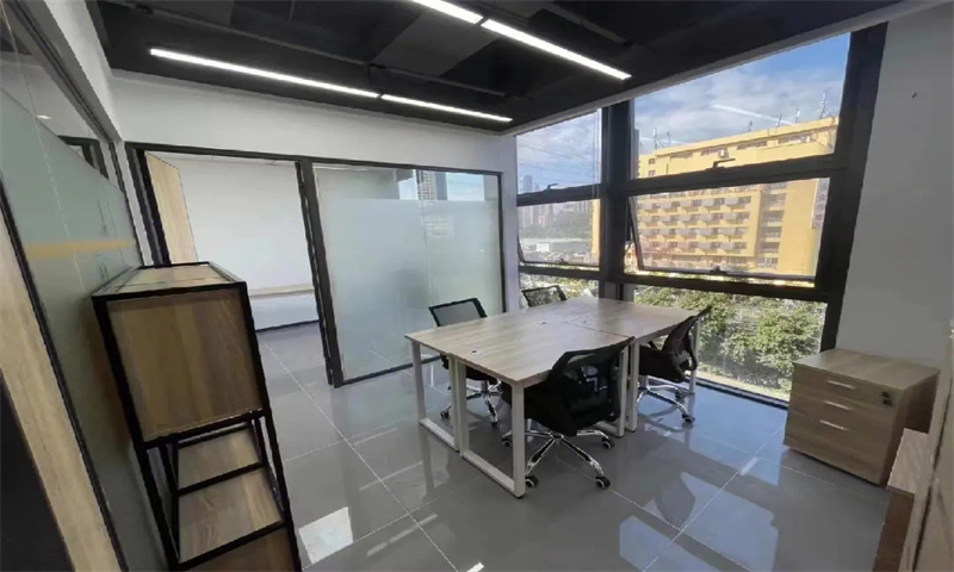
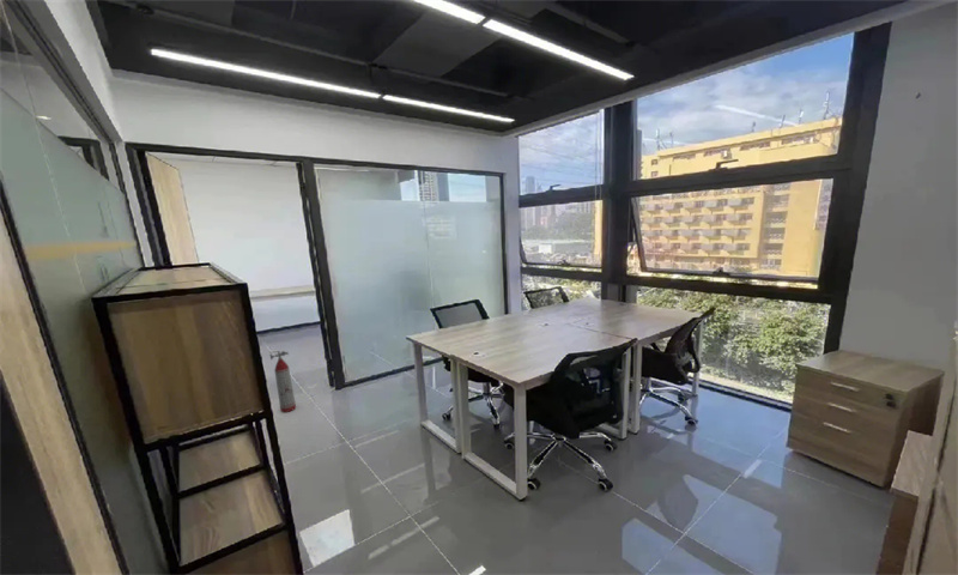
+ fire extinguisher (284, 380)
